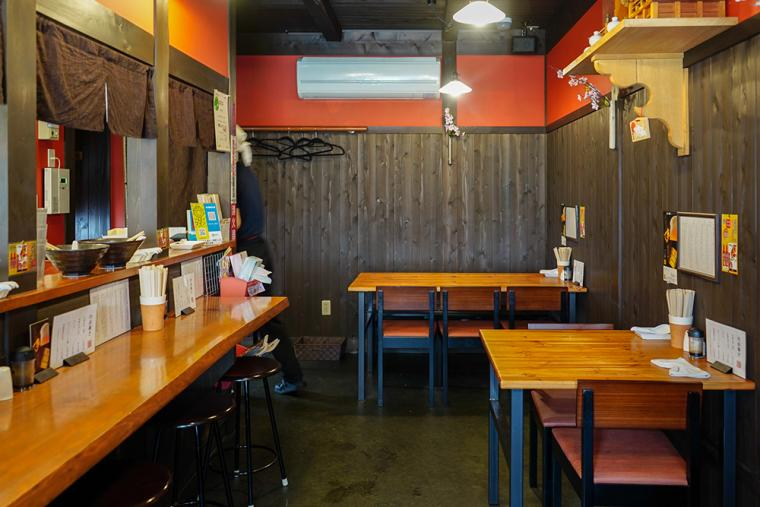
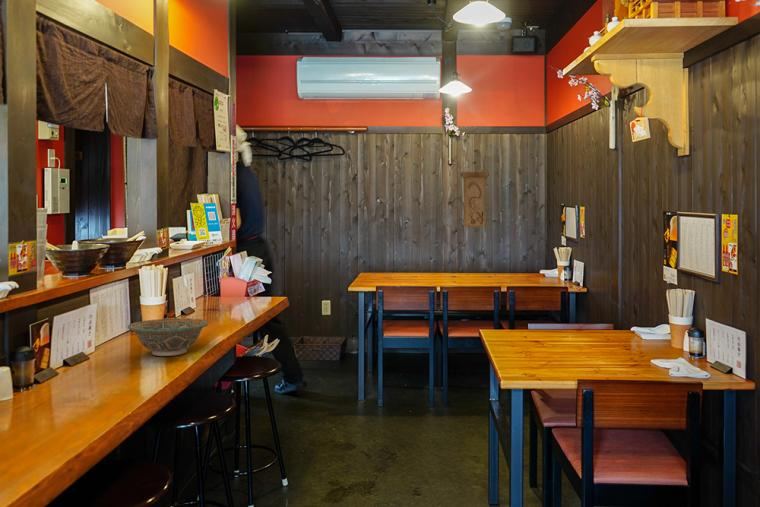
+ bowl (169, 338)
+ wall scroll (474, 194)
